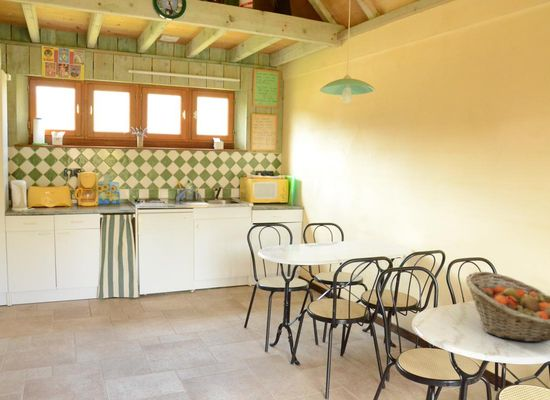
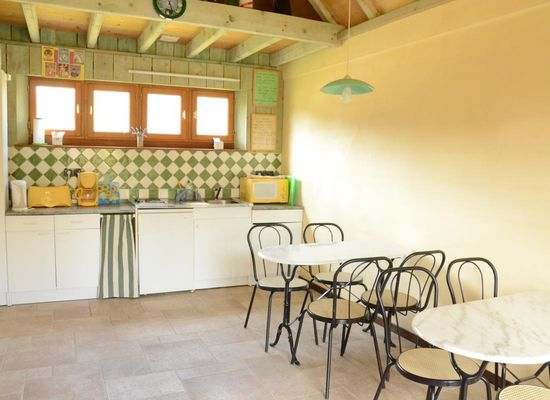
- fruit basket (514, 304)
